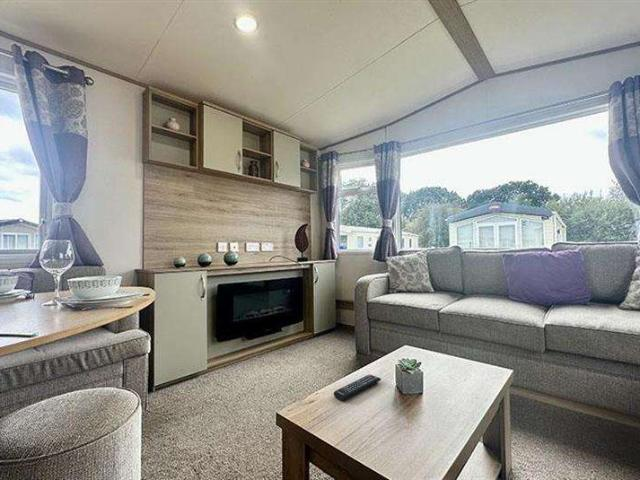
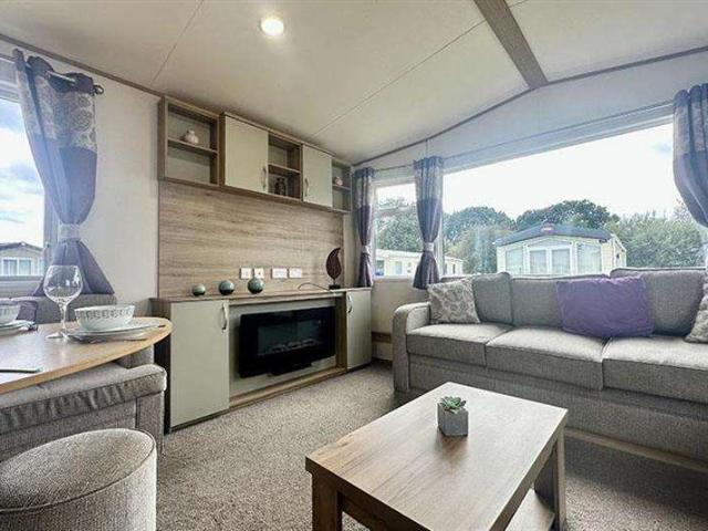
- remote control (358, 386)
